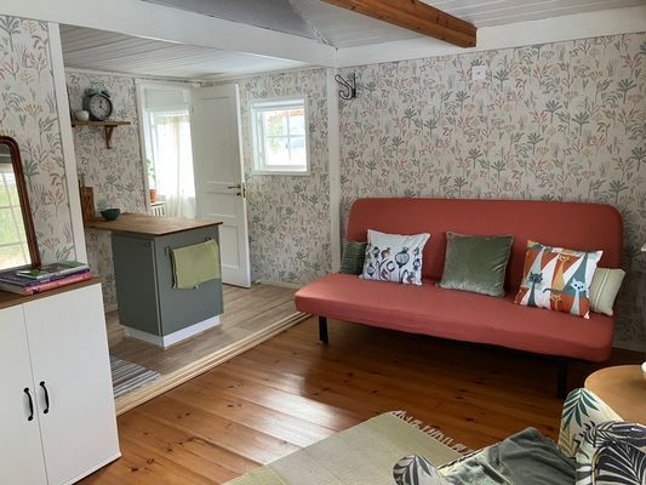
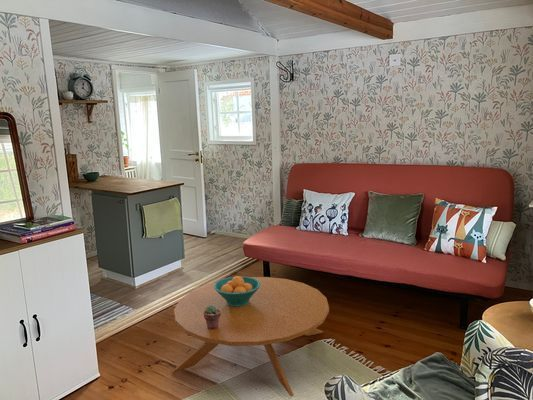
+ coffee table (252, 327)
+ potted succulent (212, 315)
+ fruit bowl (237, 289)
